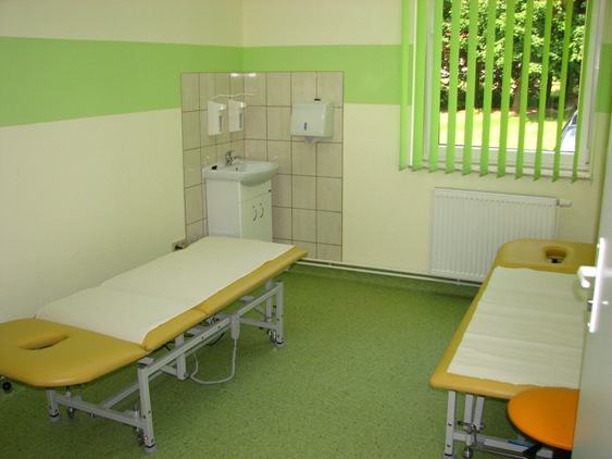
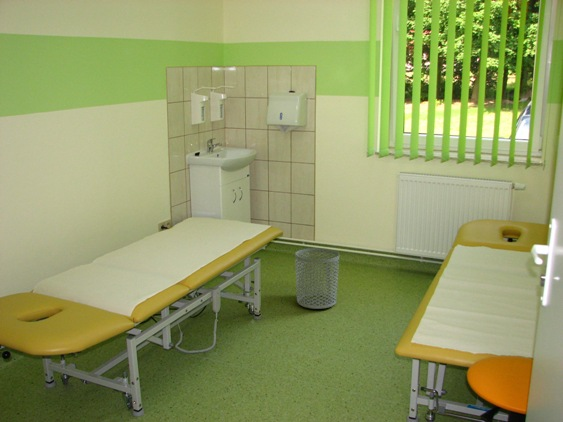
+ waste bin (316, 278)
